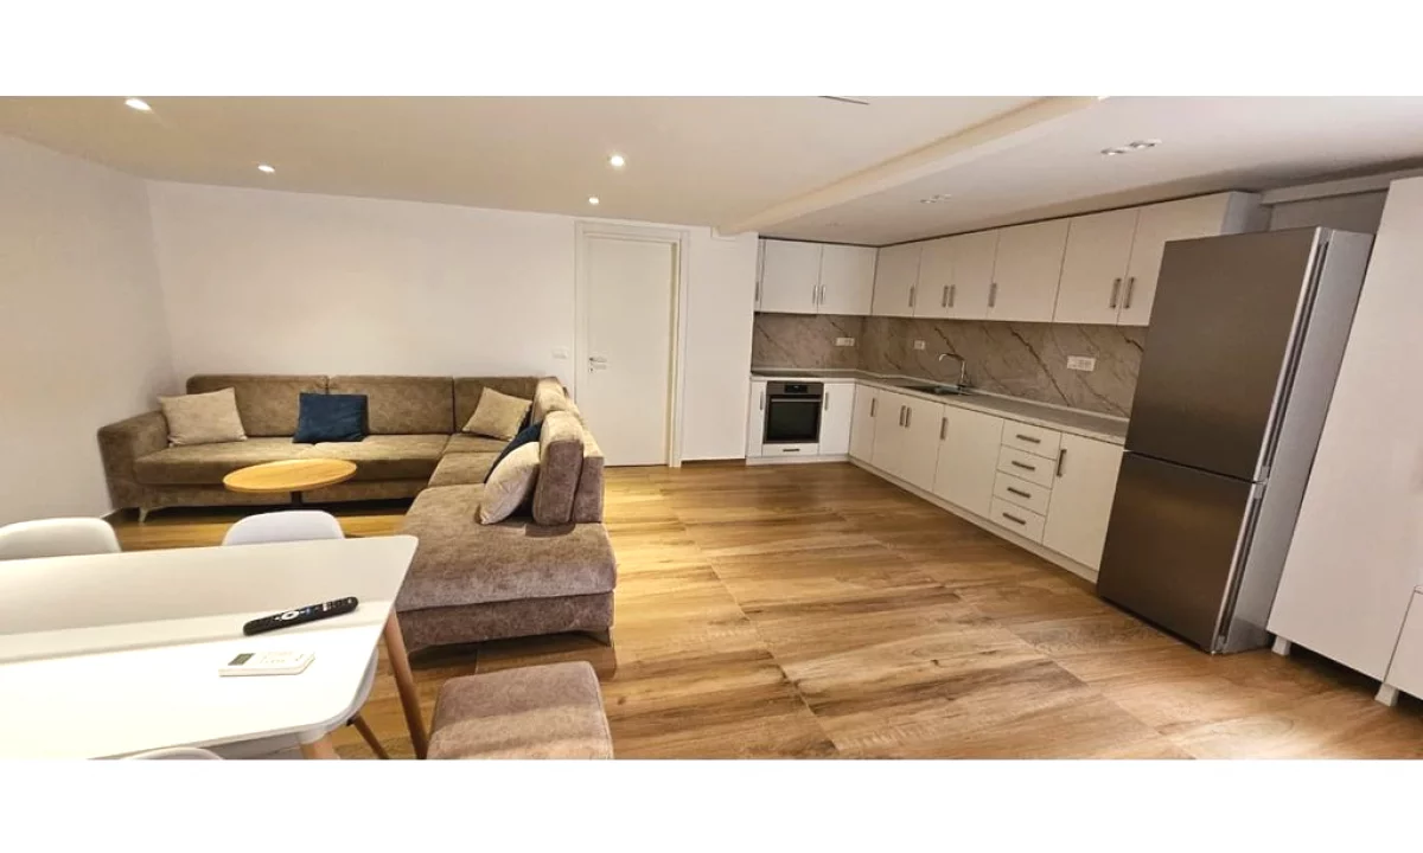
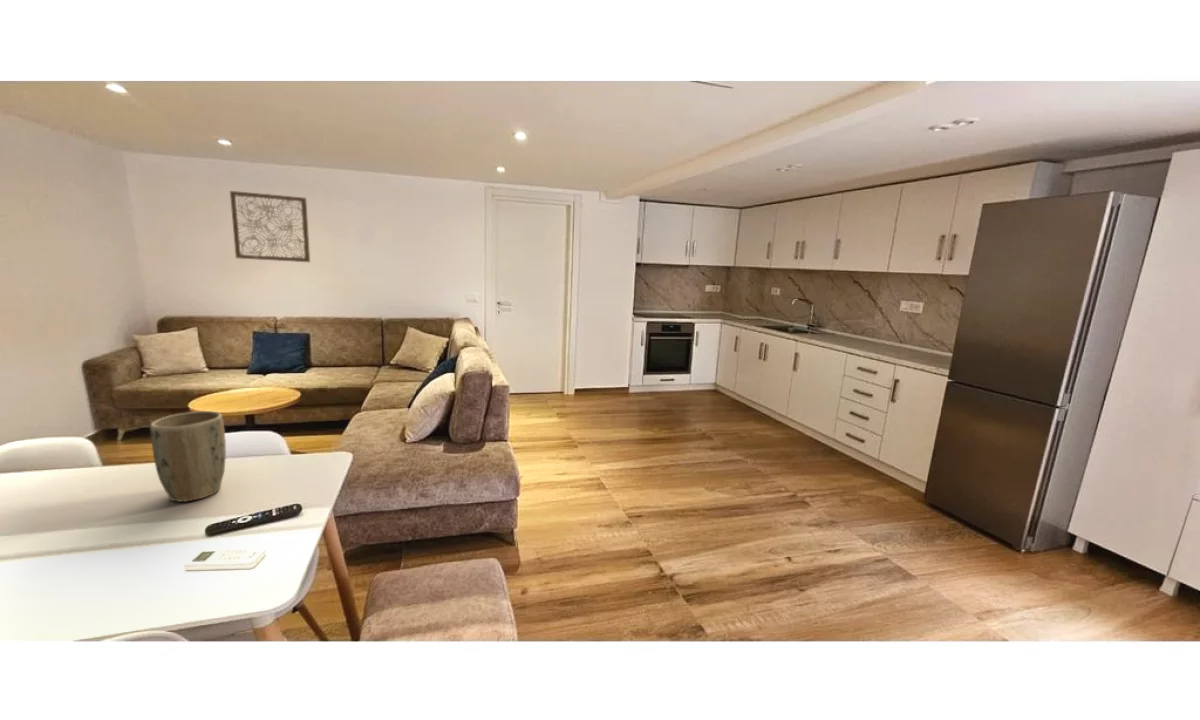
+ wall art (269, 229)
+ plant pot (192, 456)
